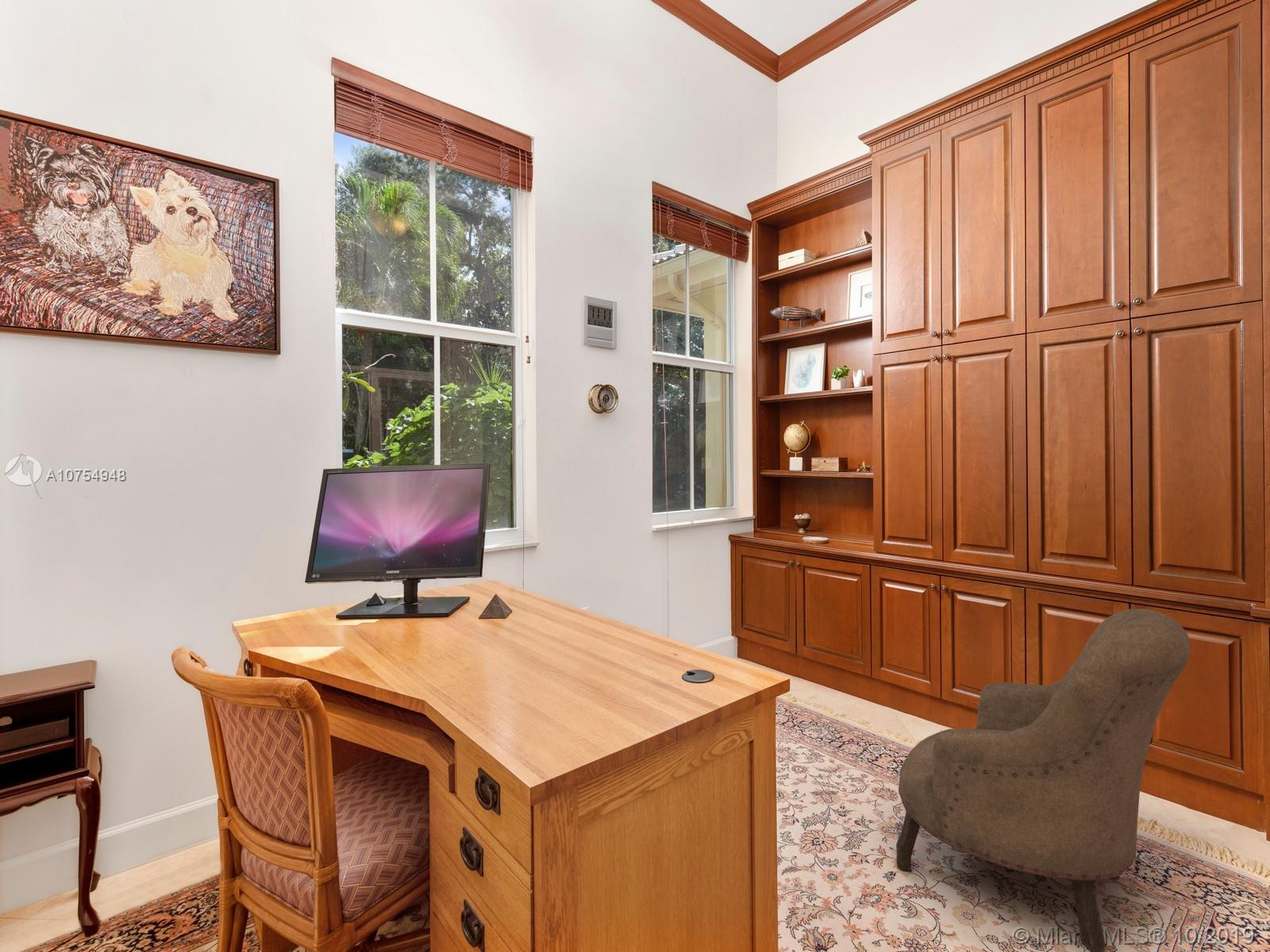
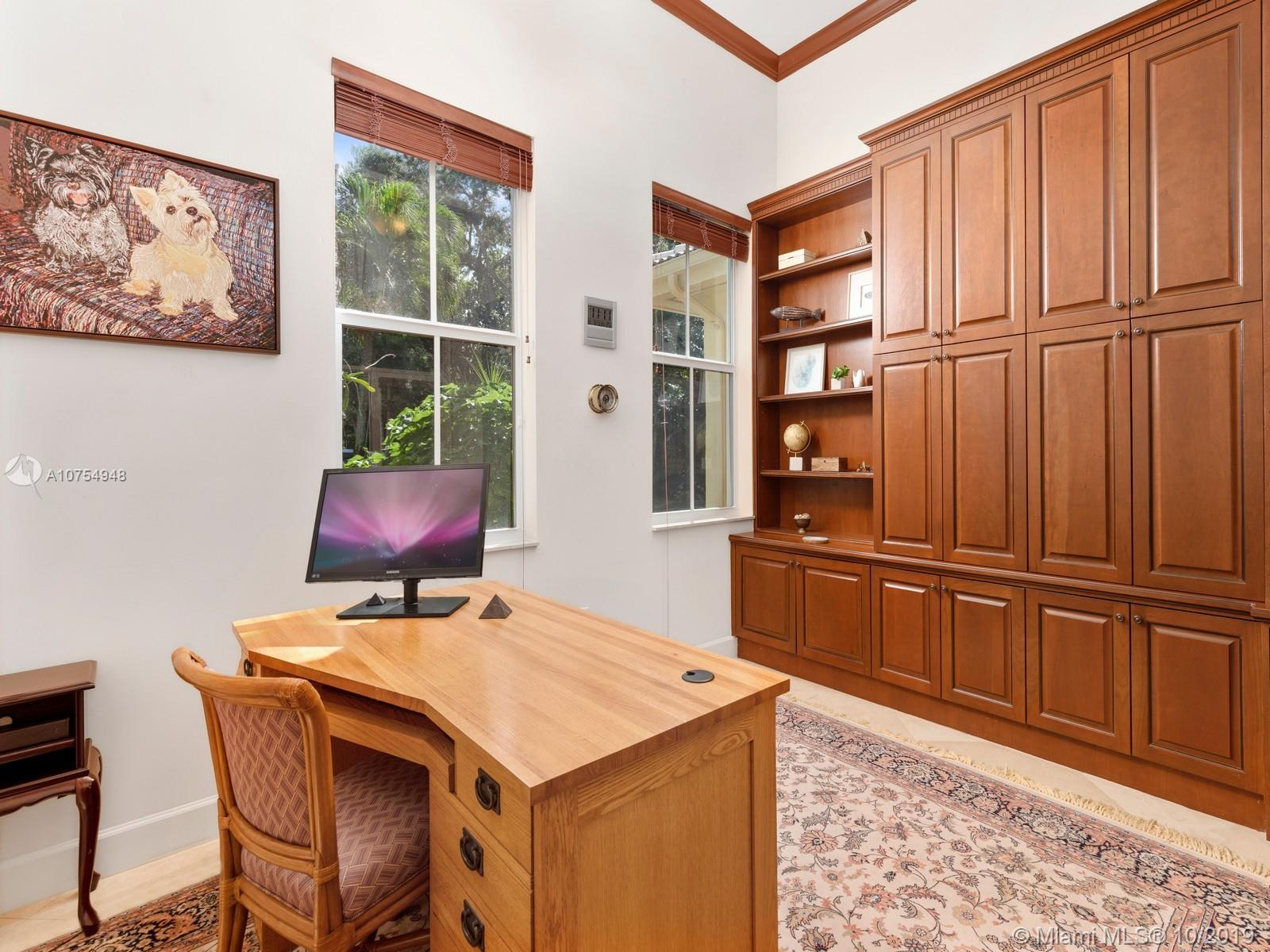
- armchair (1030, 741)
